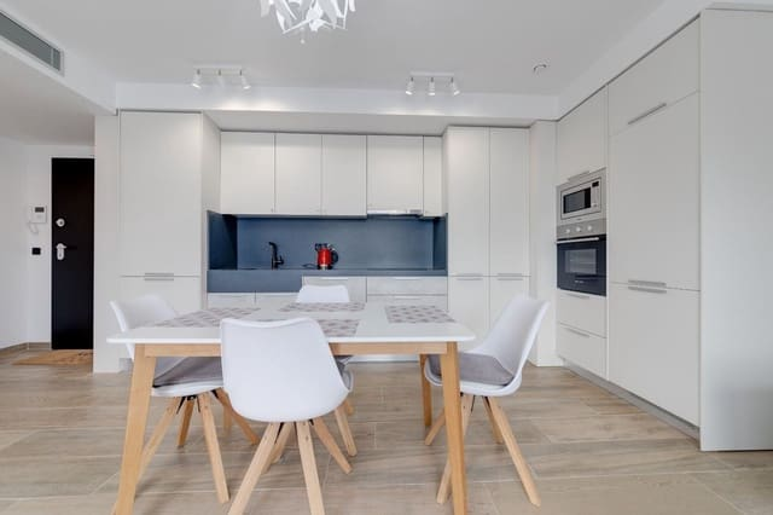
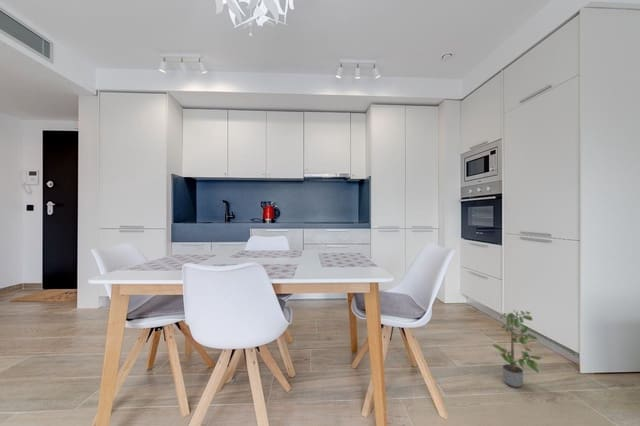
+ potted plant (521, 351)
